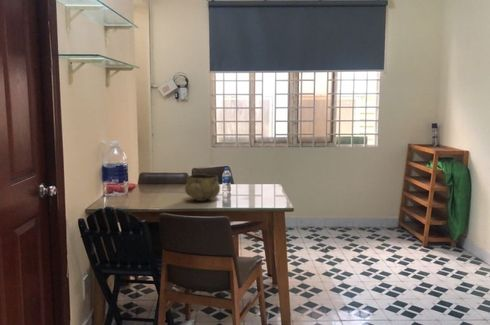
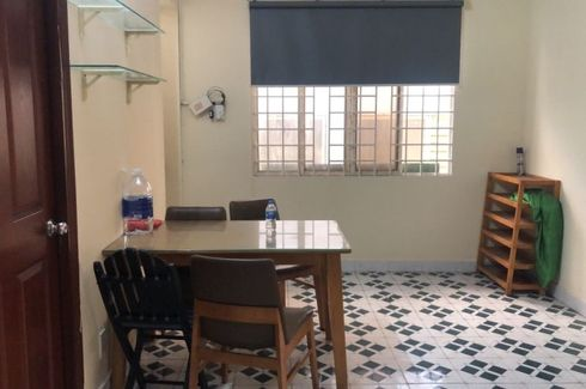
- decorative bowl (202, 187)
